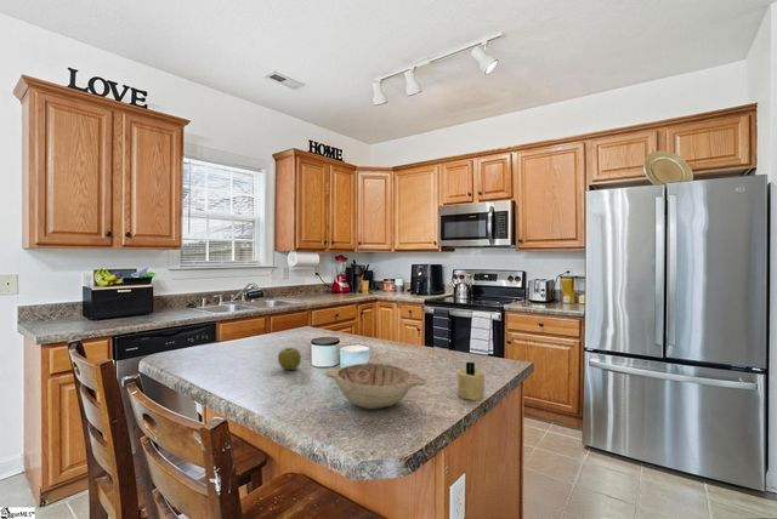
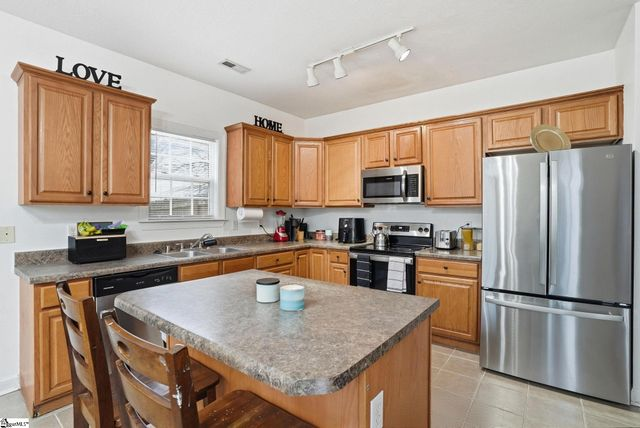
- decorative bowl (374, 387)
- apple (289, 358)
- candle (470, 378)
